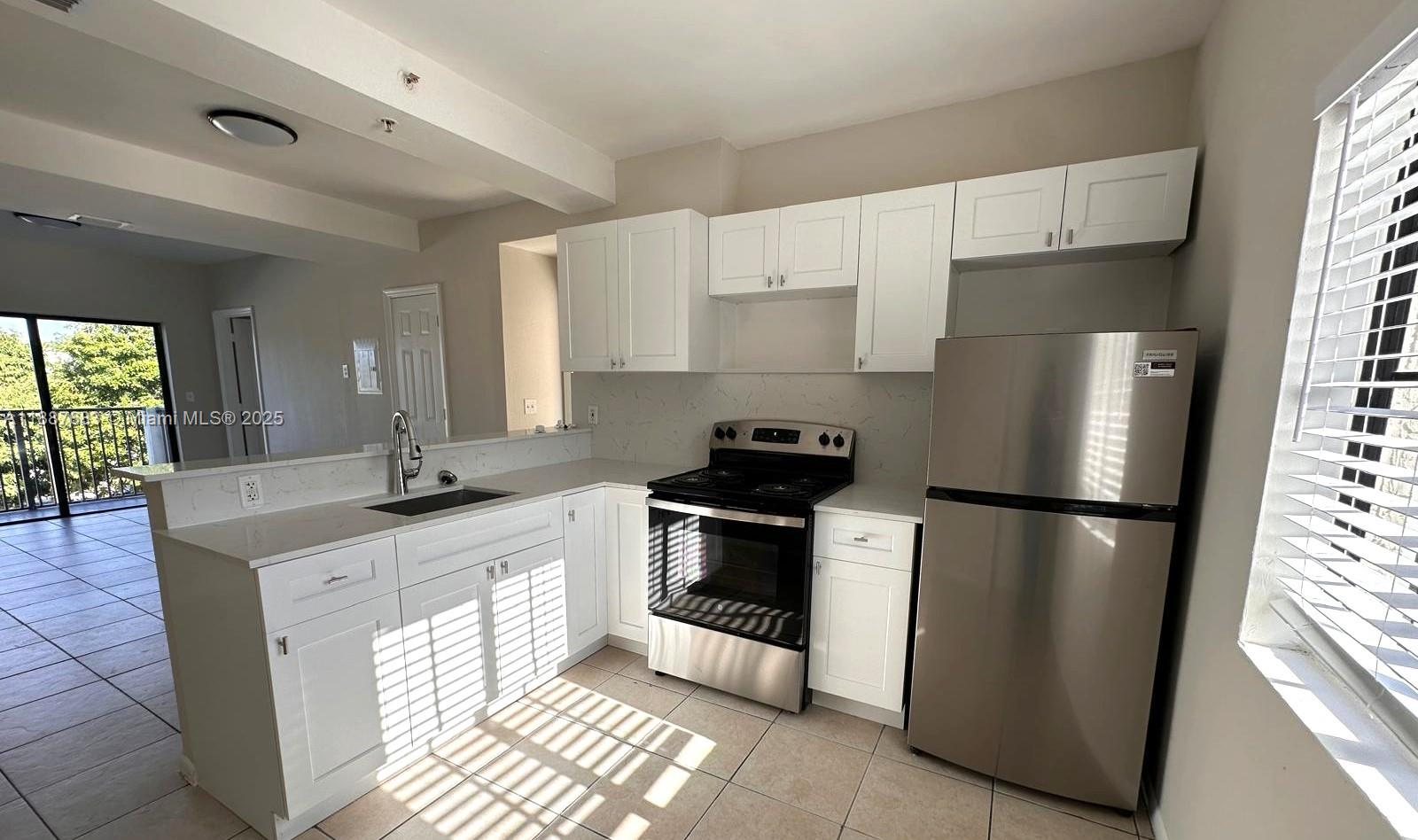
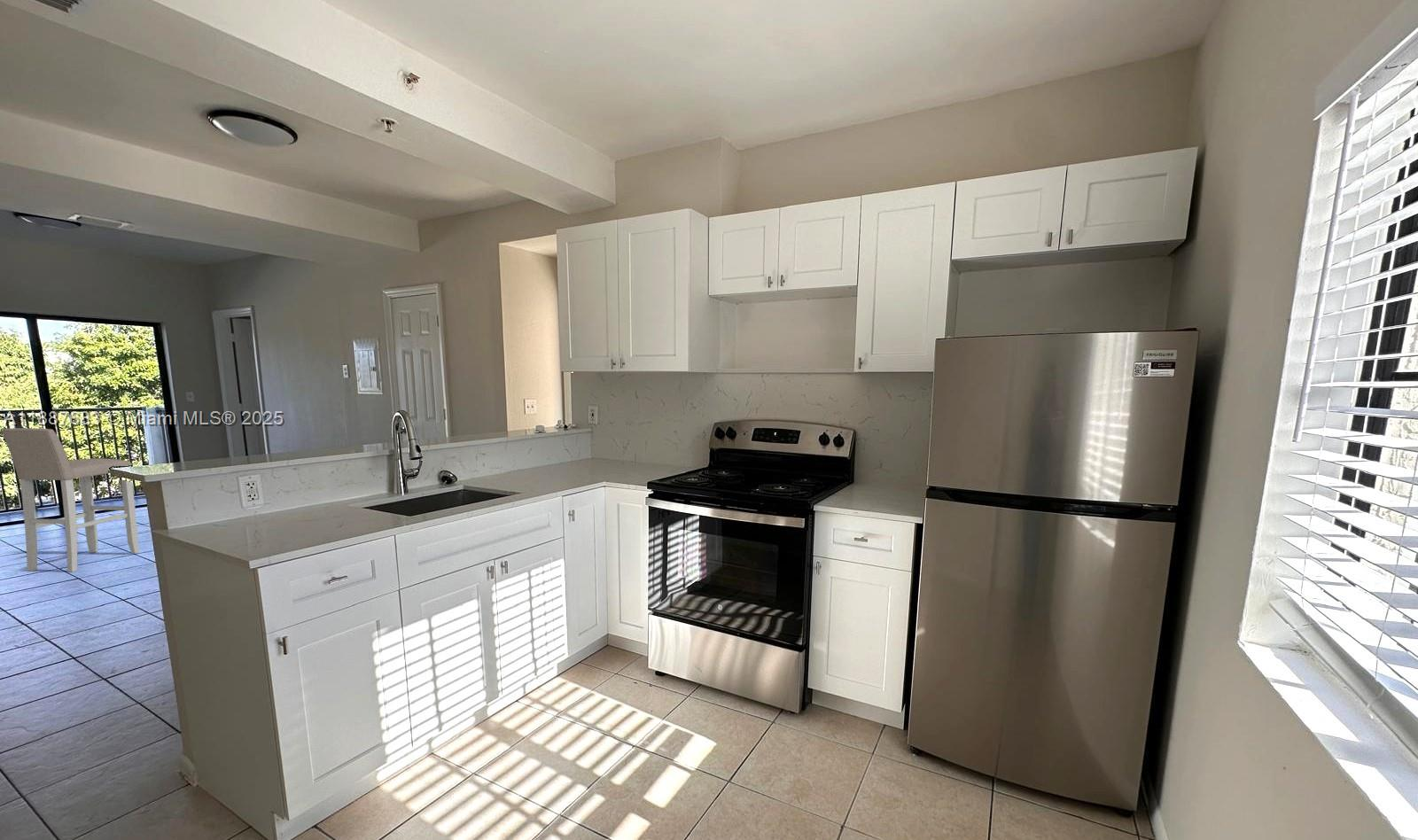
+ bar stool (74, 494)
